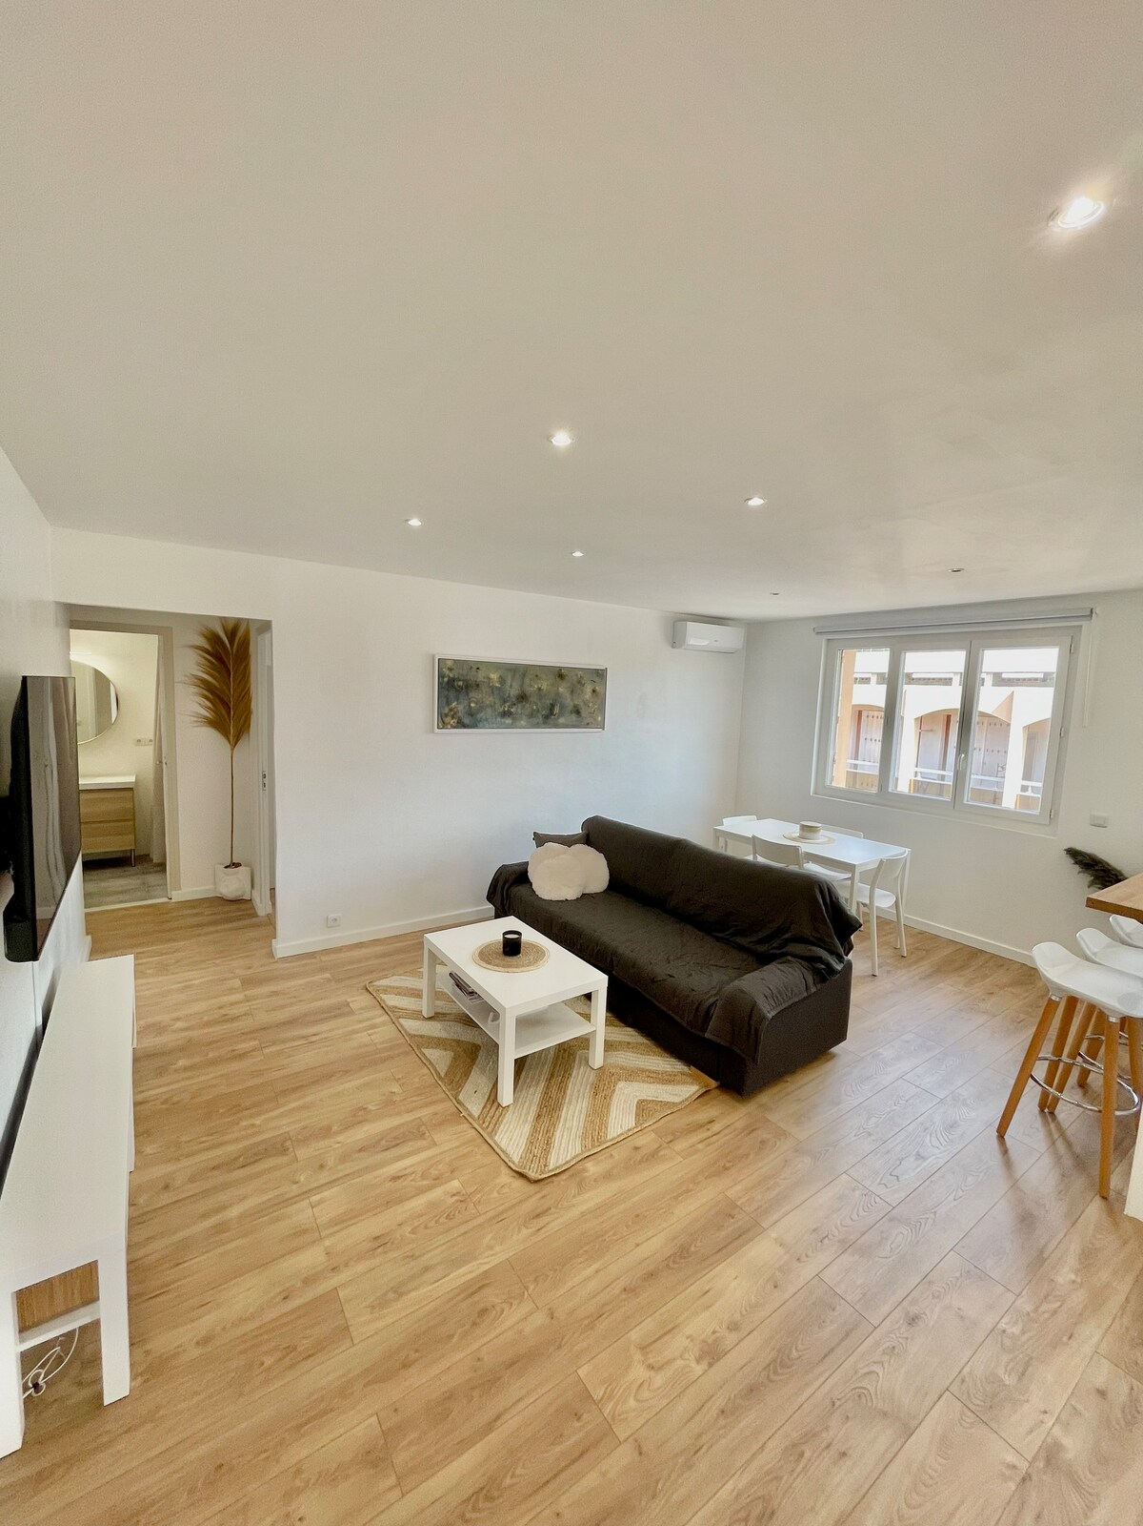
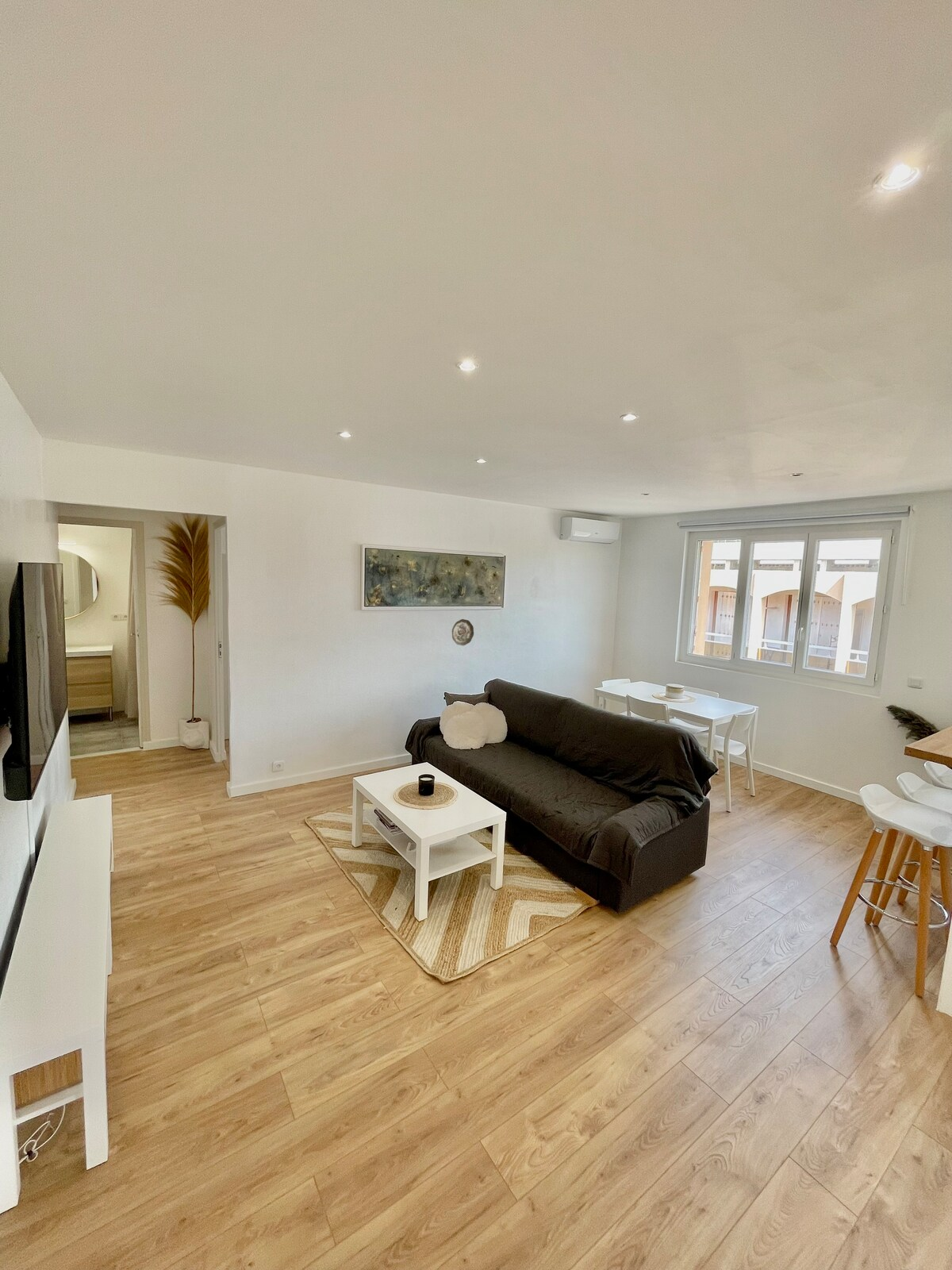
+ decorative plate (462, 632)
